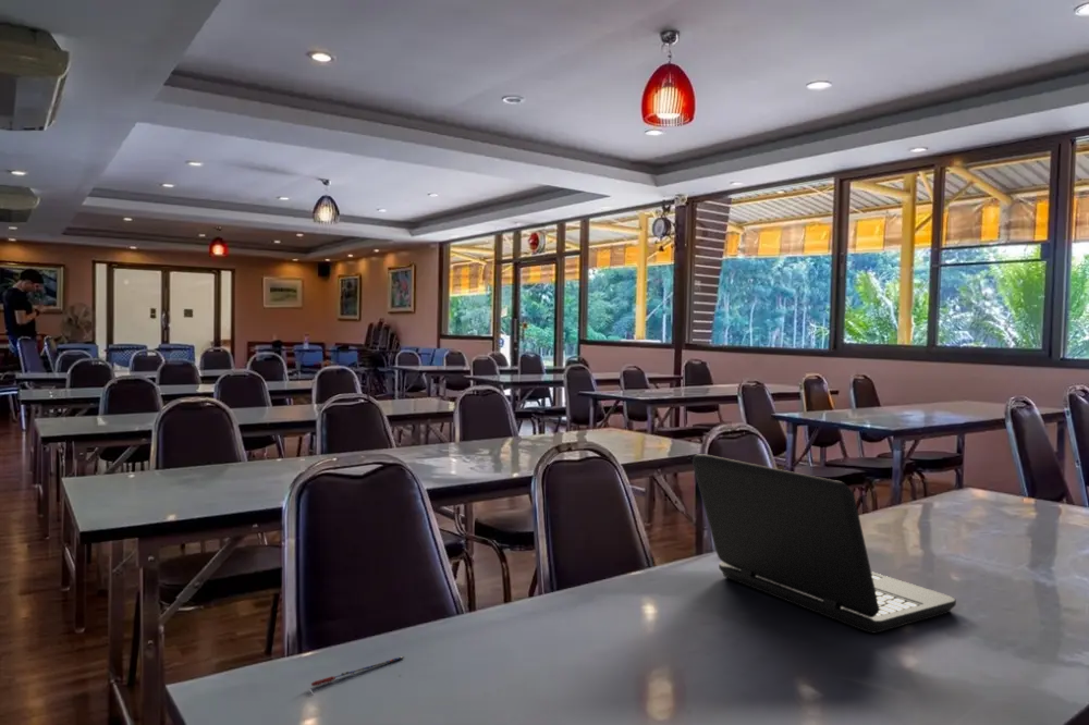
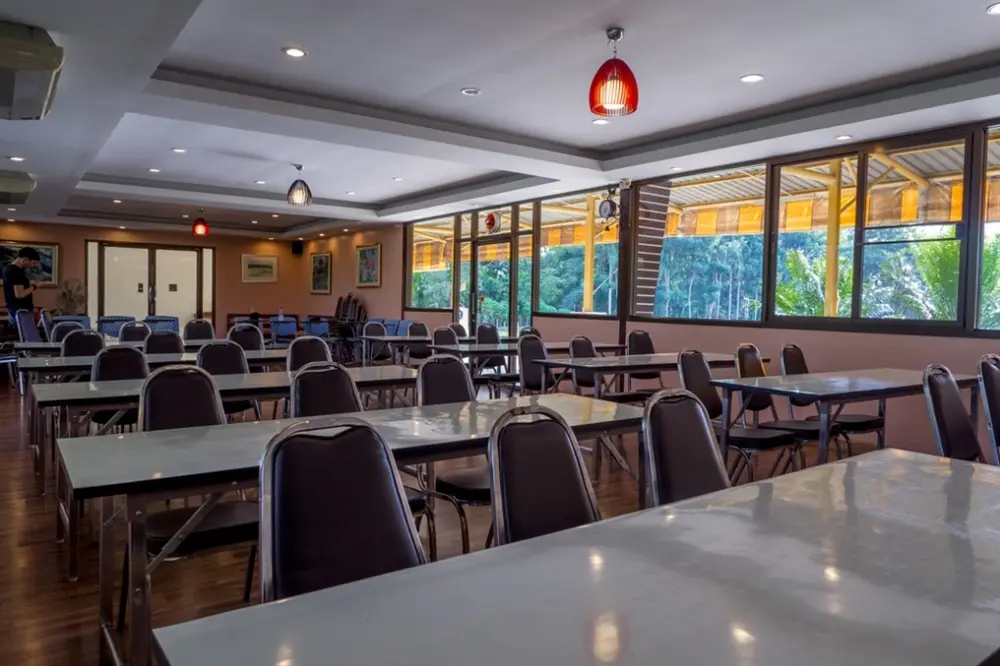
- pen (359, 669)
- laptop (818, 528)
